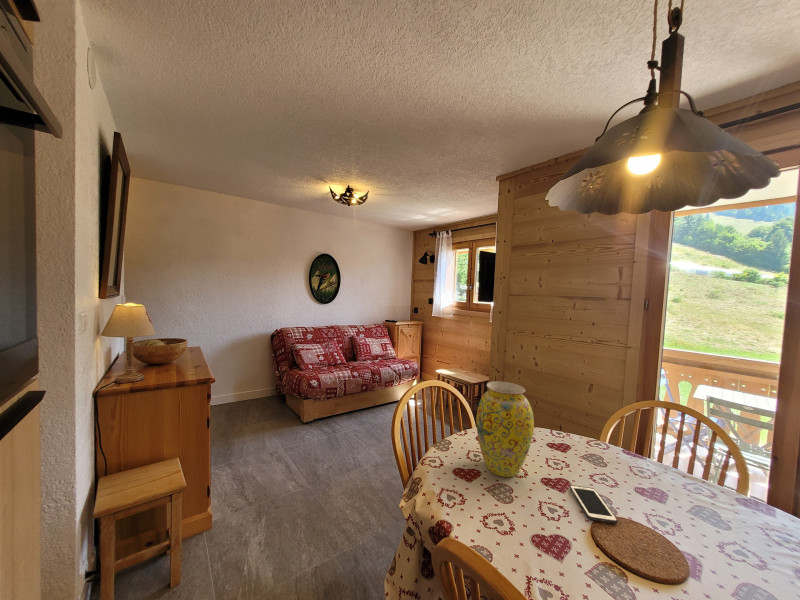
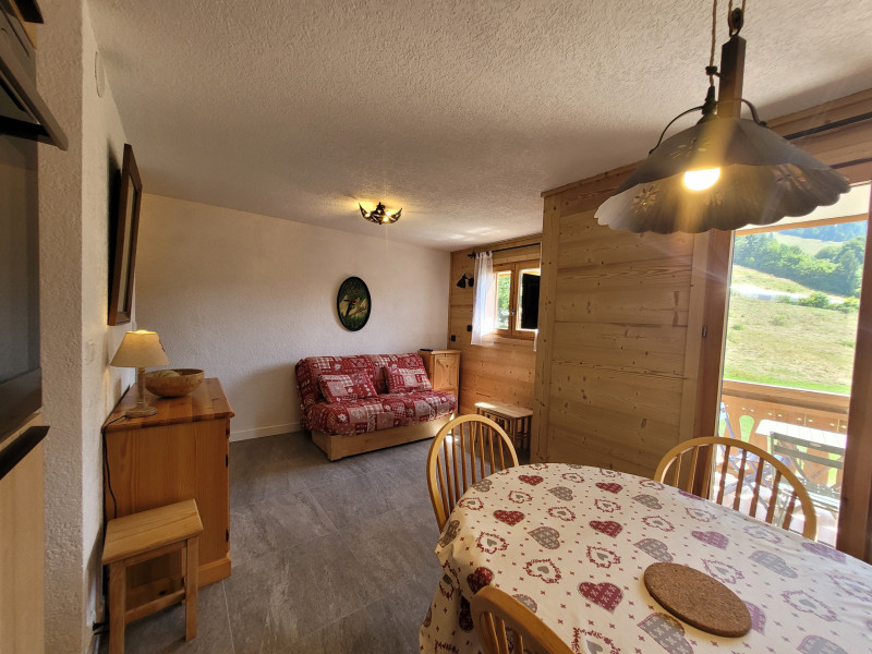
- vase (503, 427)
- cell phone (591, 502)
